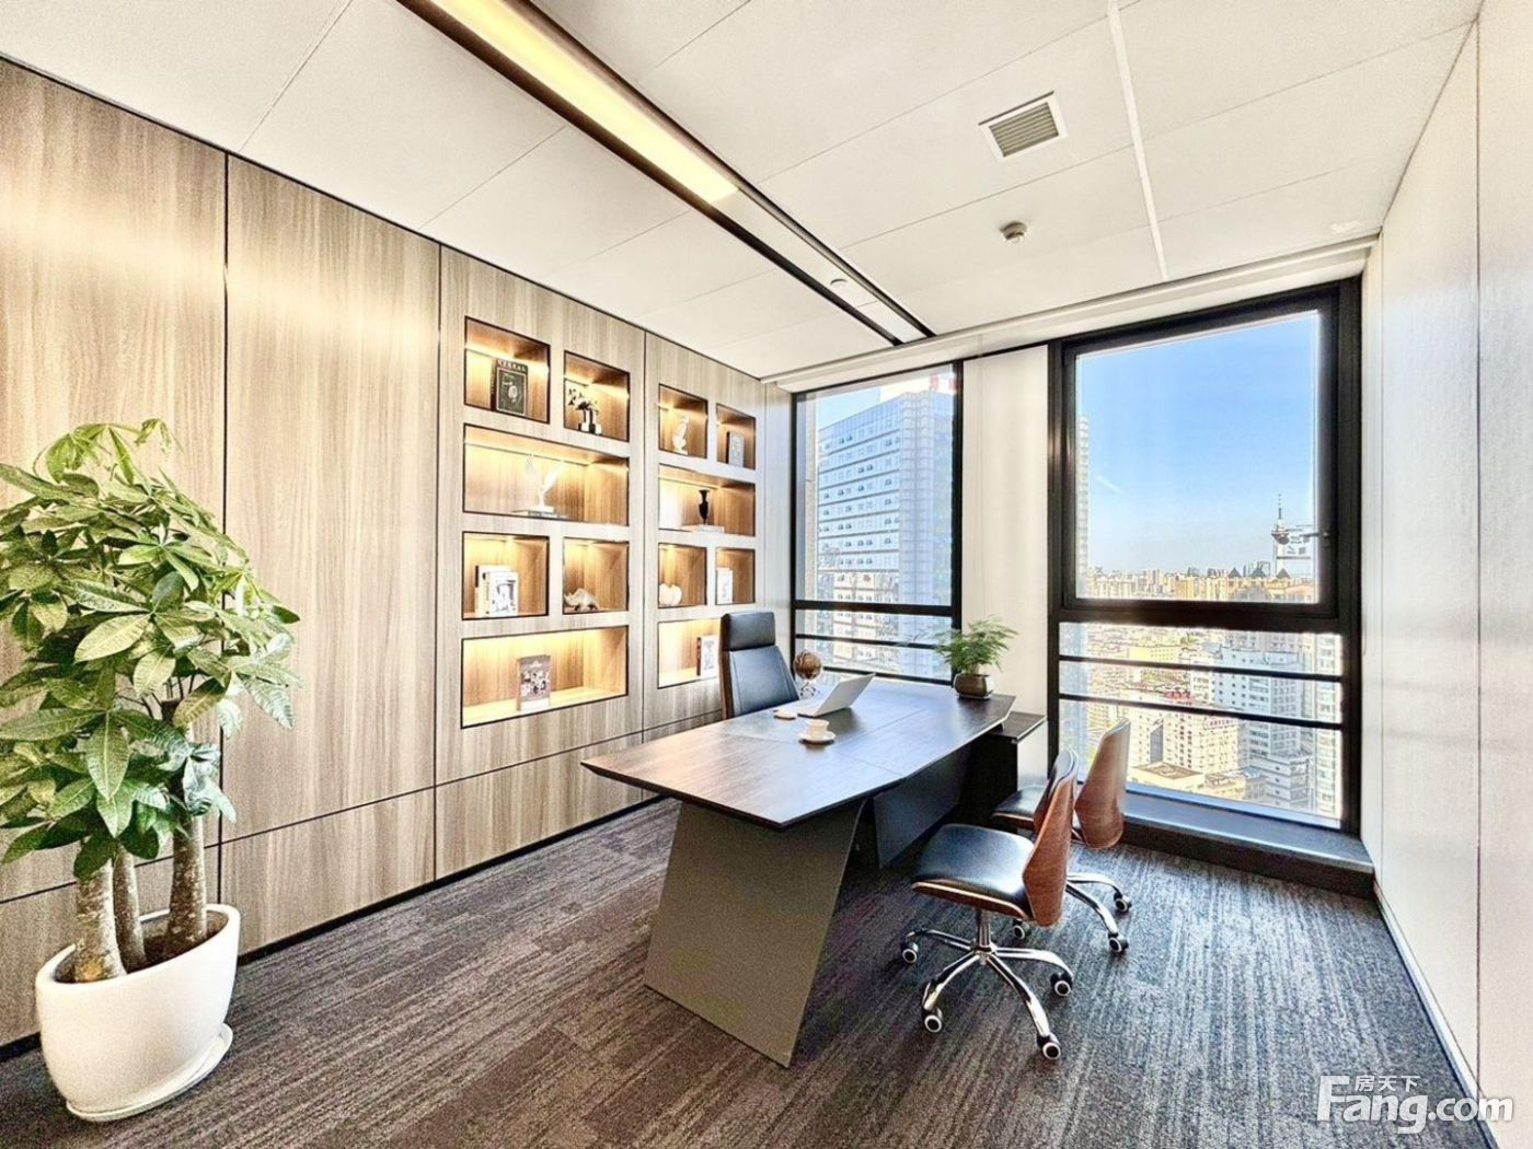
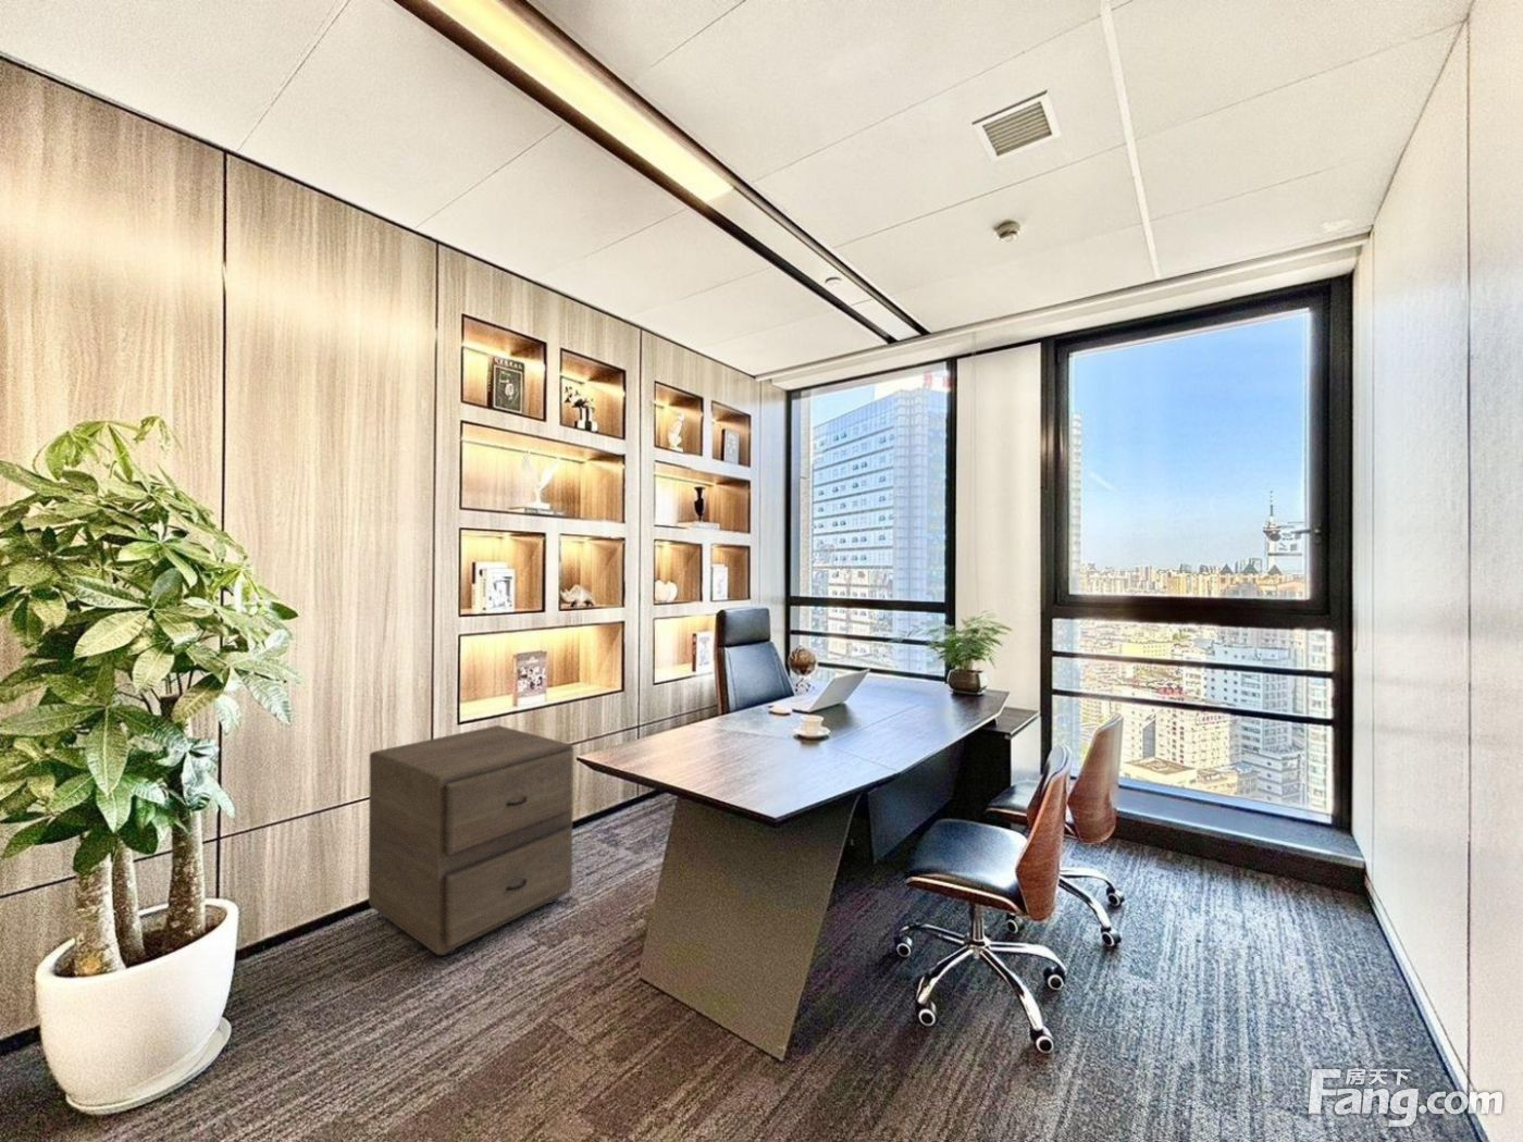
+ filing cabinet (476, 828)
